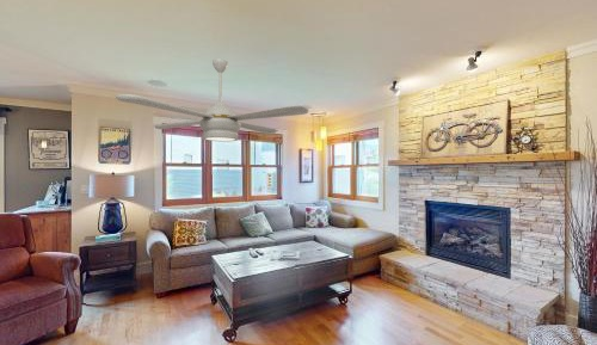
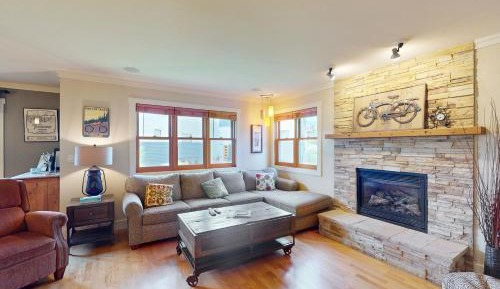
- ceiling fan (220, 100)
